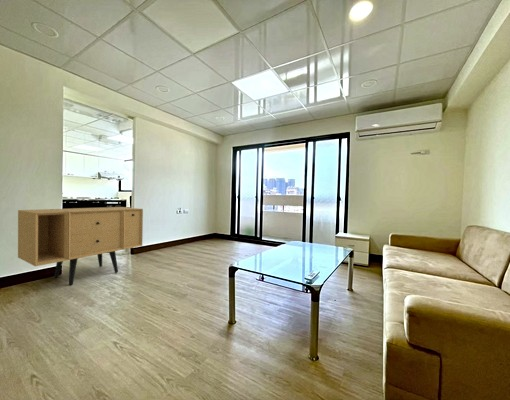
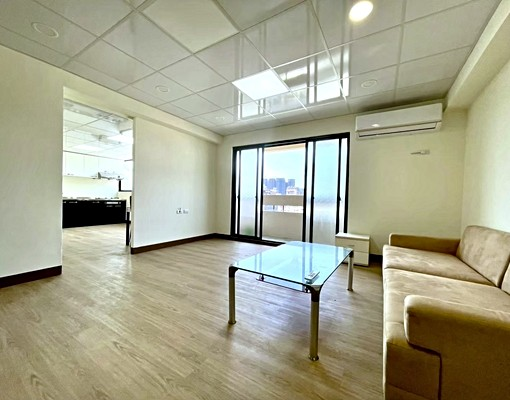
- sideboard (87, 242)
